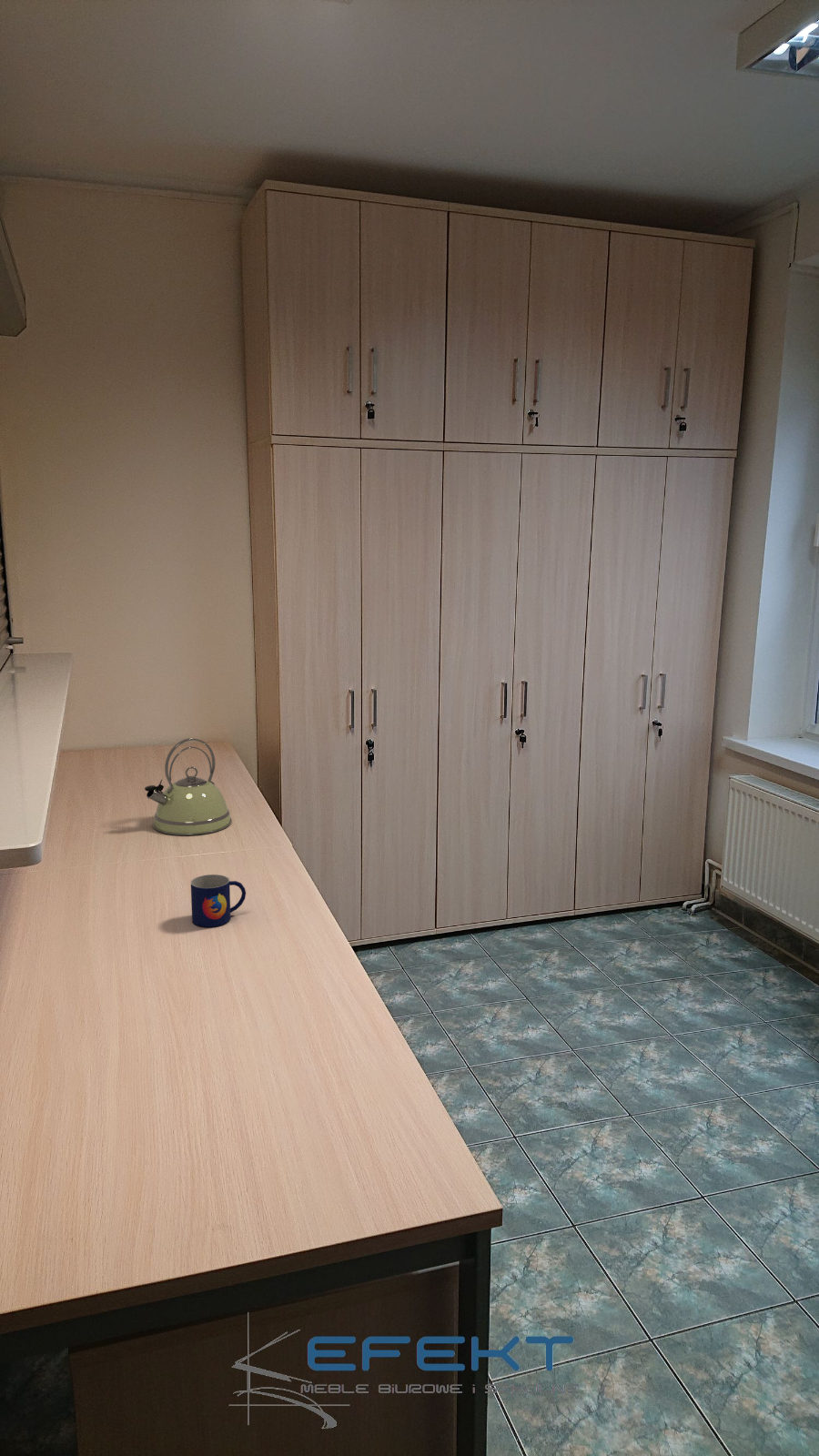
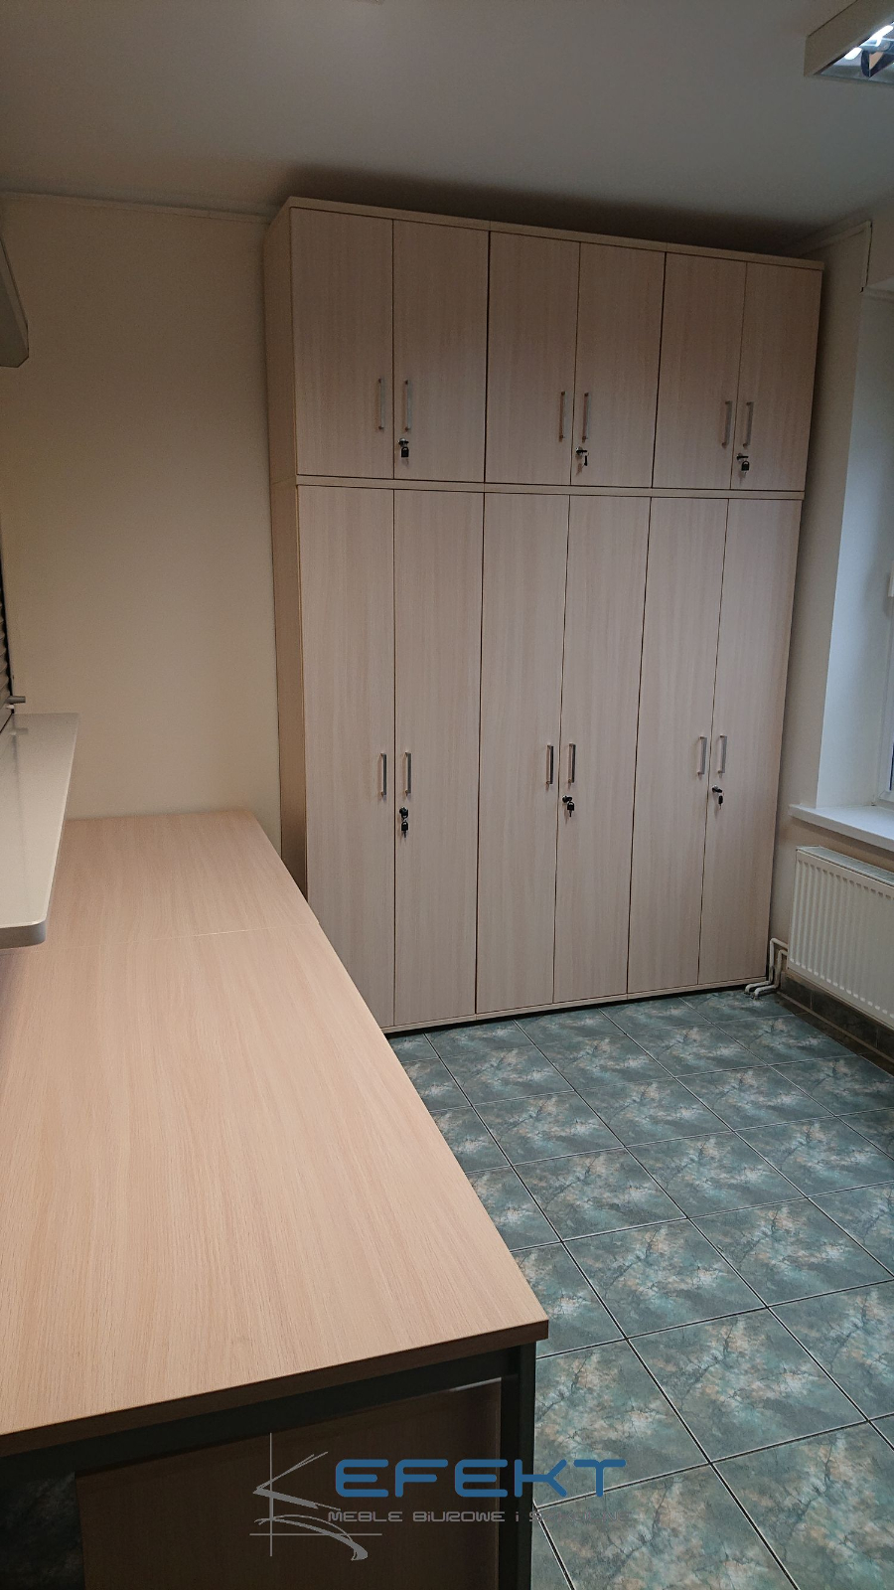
- kettle (186, 782)
- mug (218, 898)
